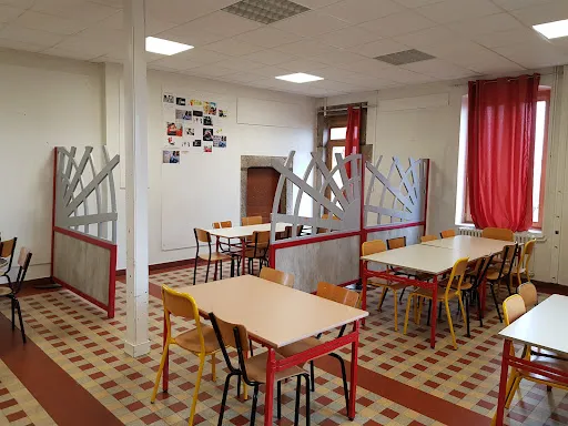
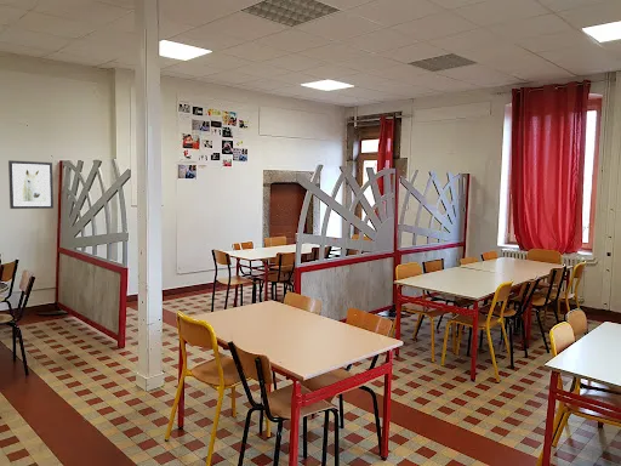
+ wall art (32, 184)
